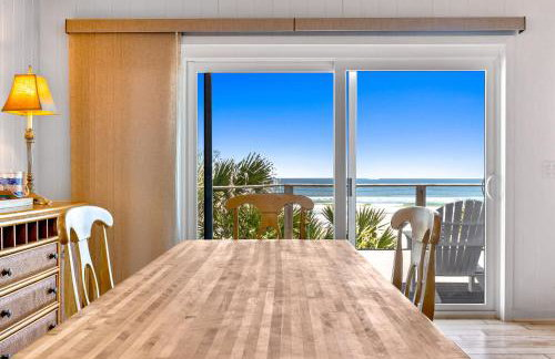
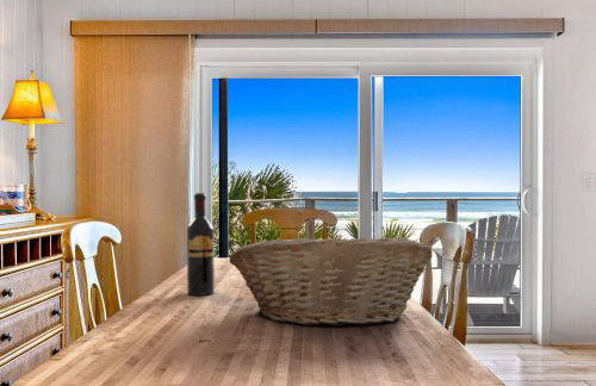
+ fruit basket (330, 273)
+ wine bottle (200, 242)
